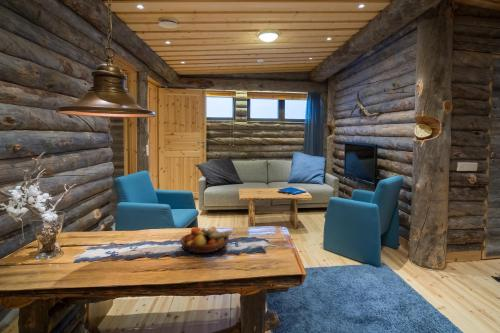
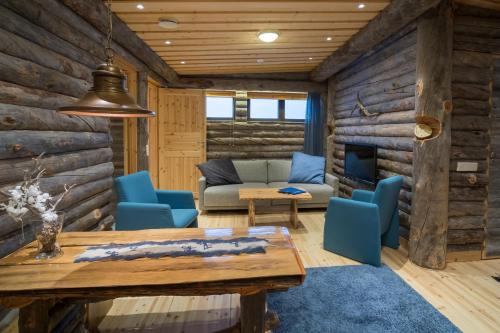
- fruit bowl (205, 236)
